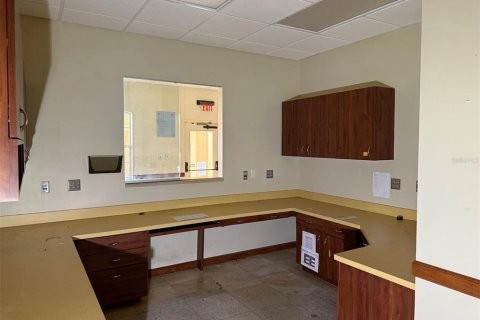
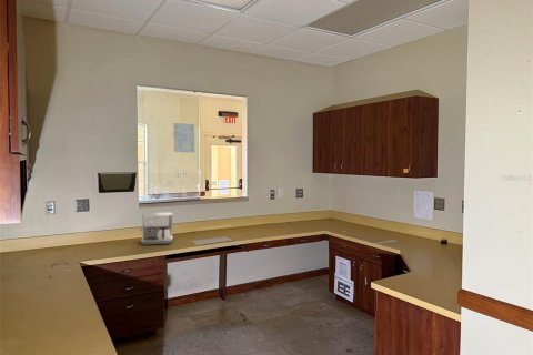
+ coffee maker (157, 227)
